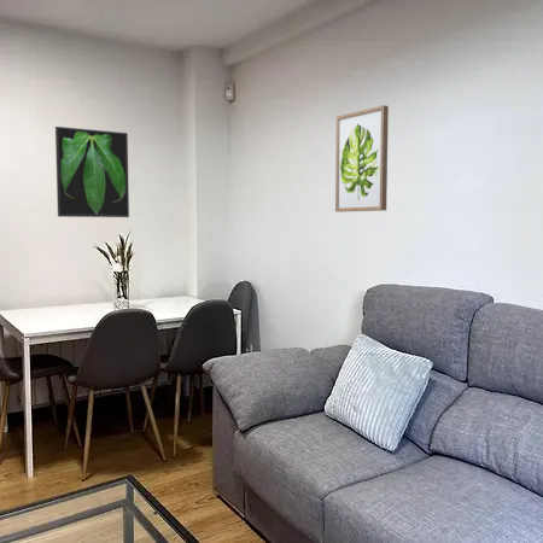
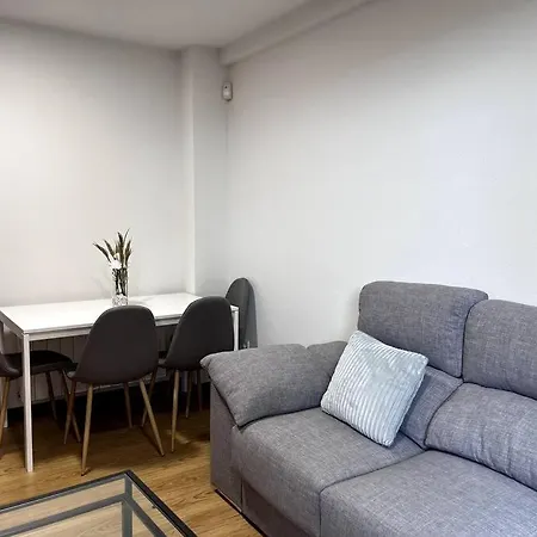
- wall art (360, 162)
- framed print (93, 173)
